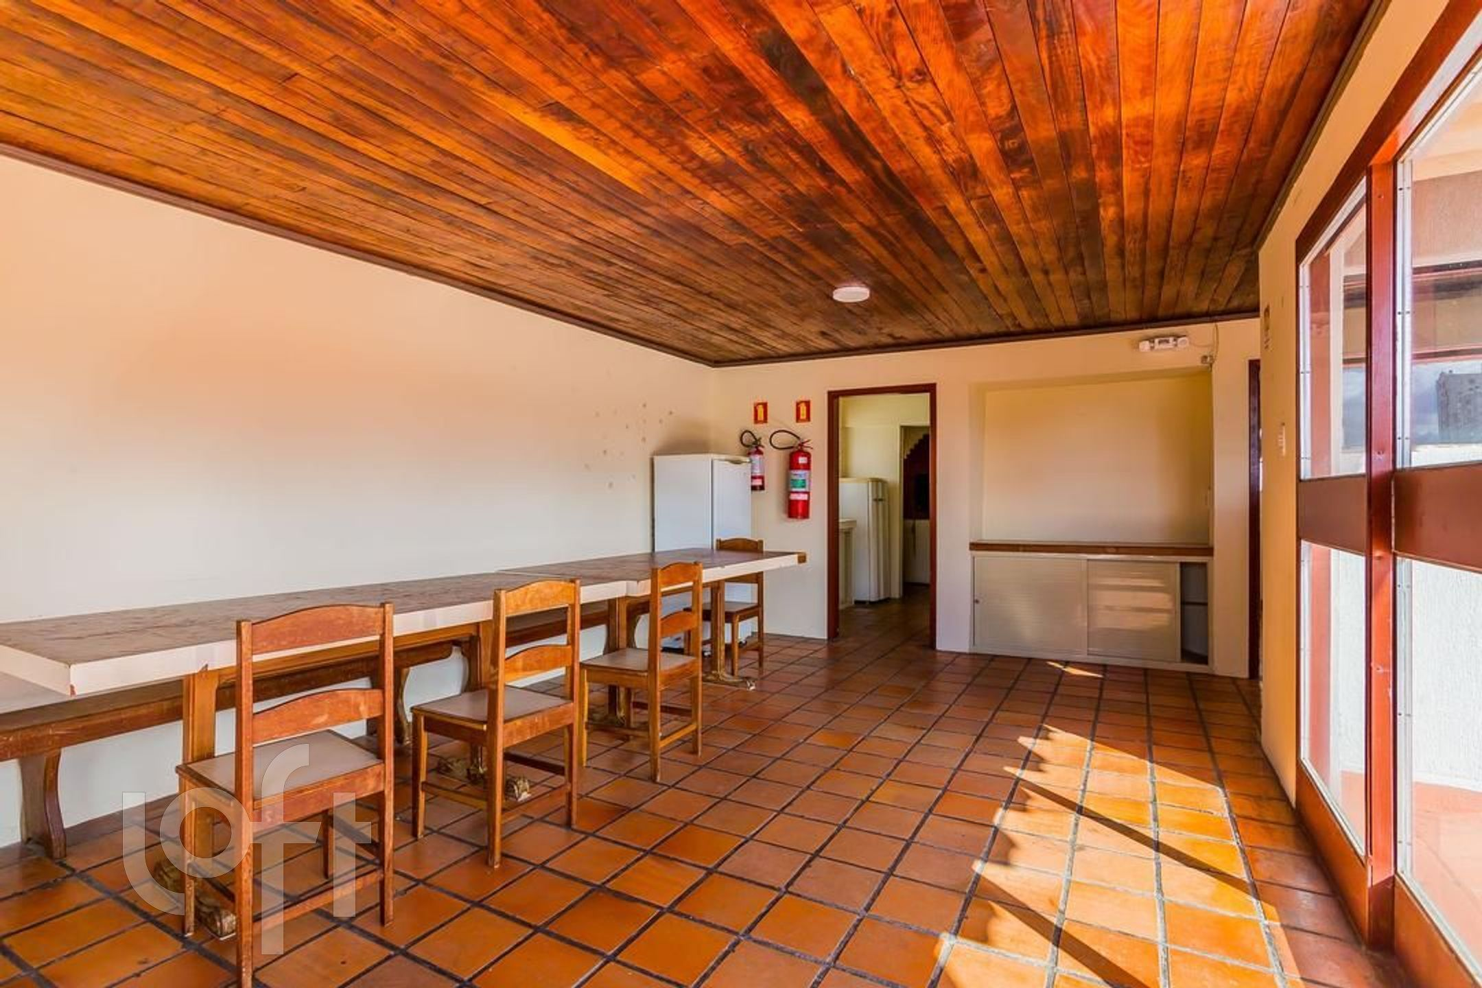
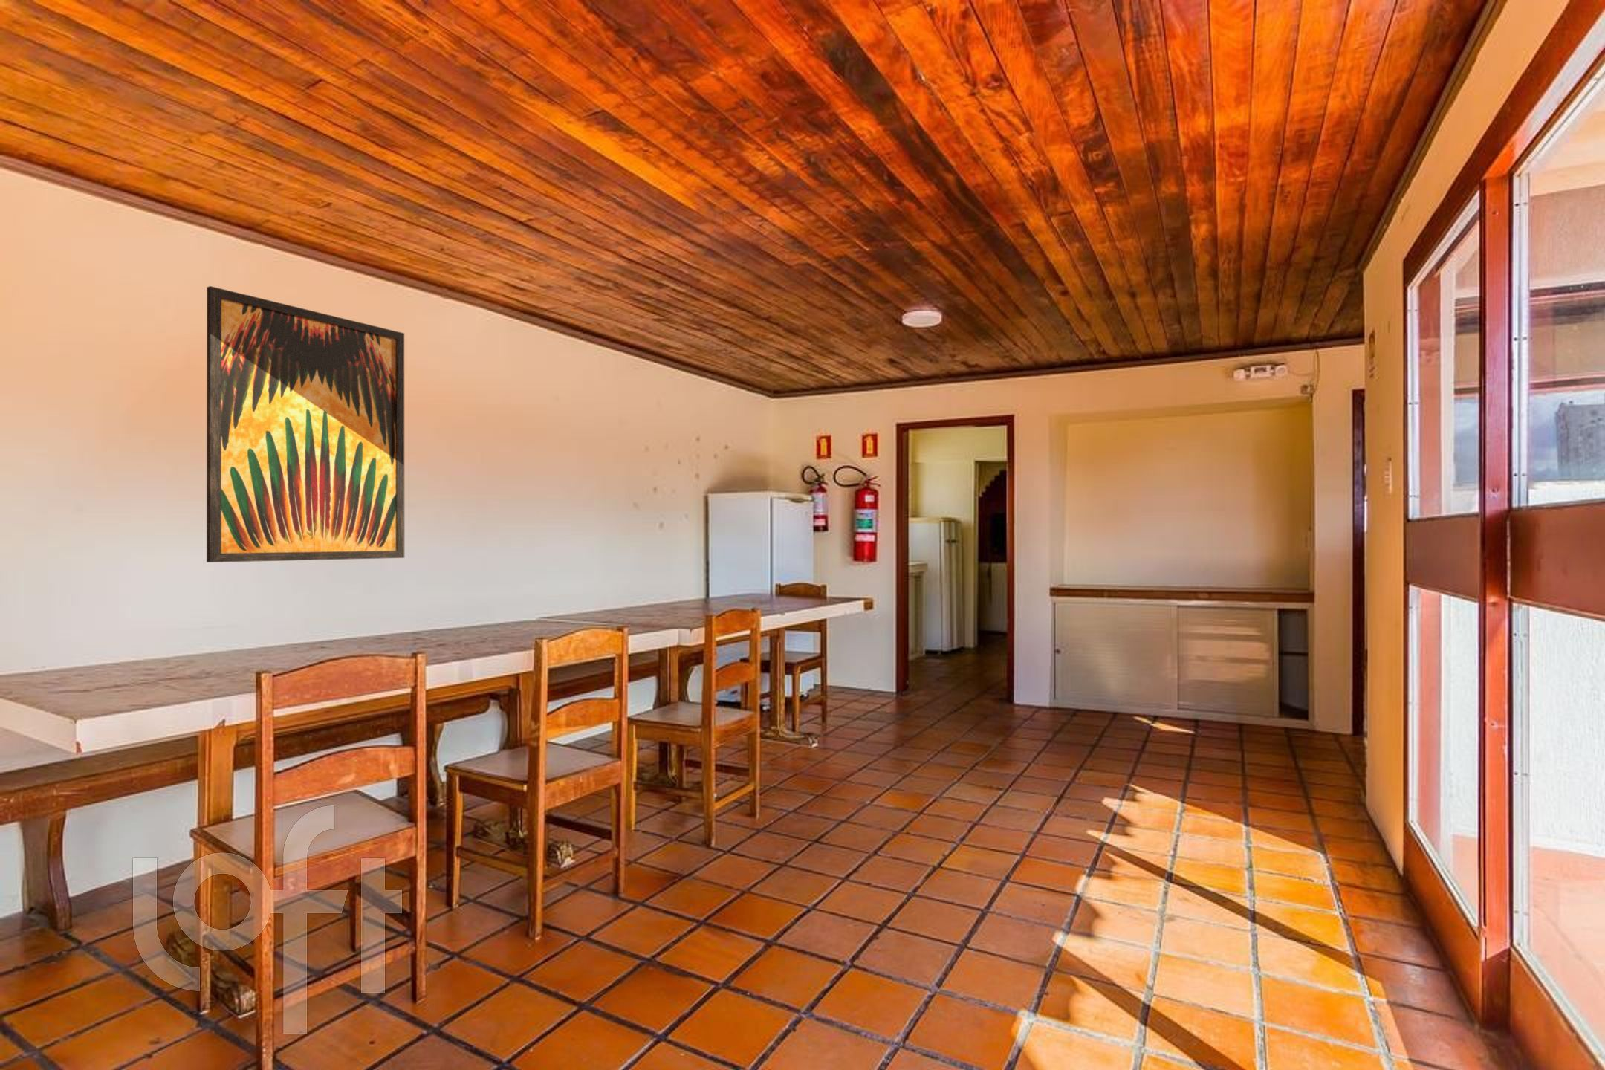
+ wall art (315, 436)
